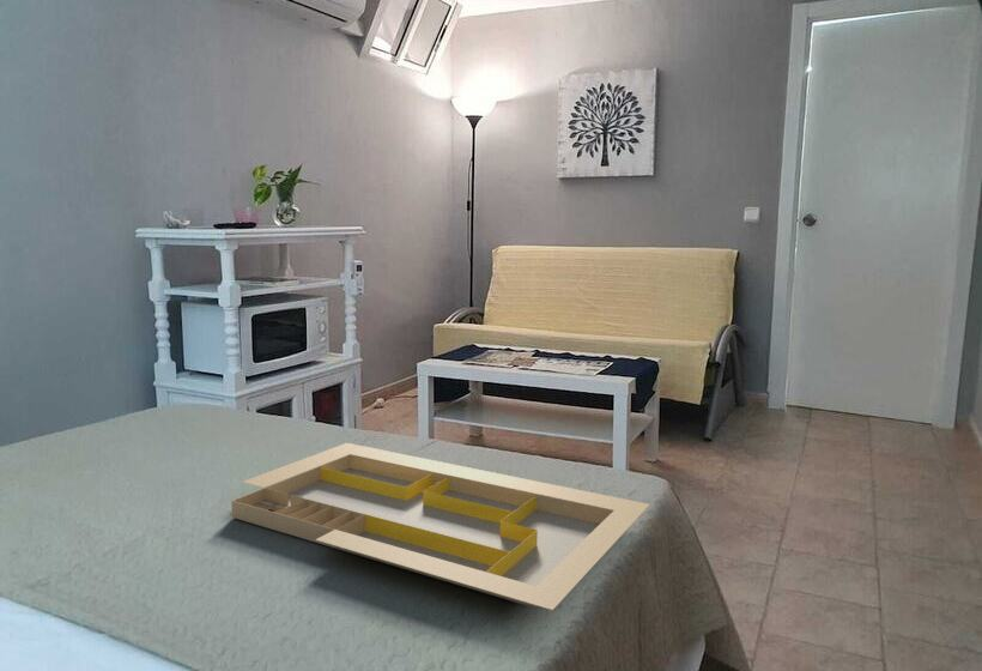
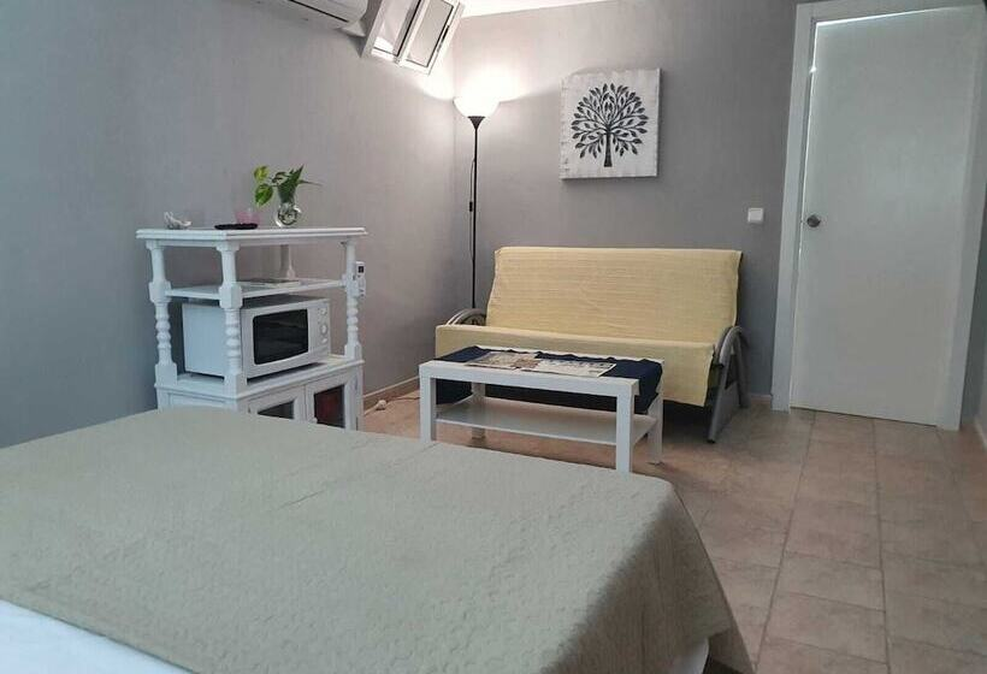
- serving tray (420, 510)
